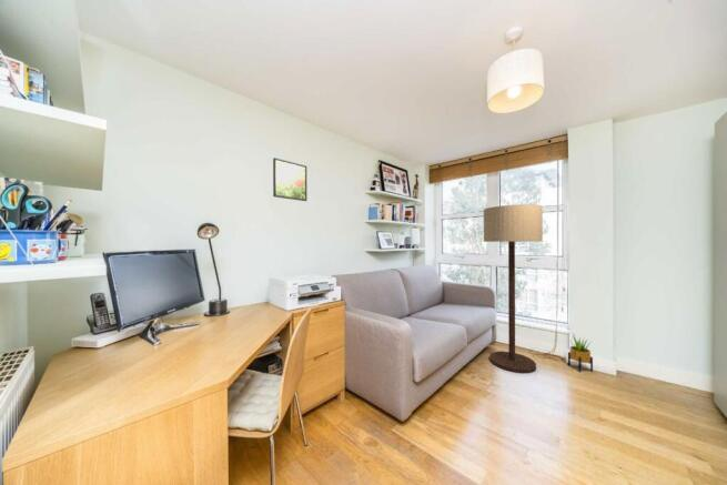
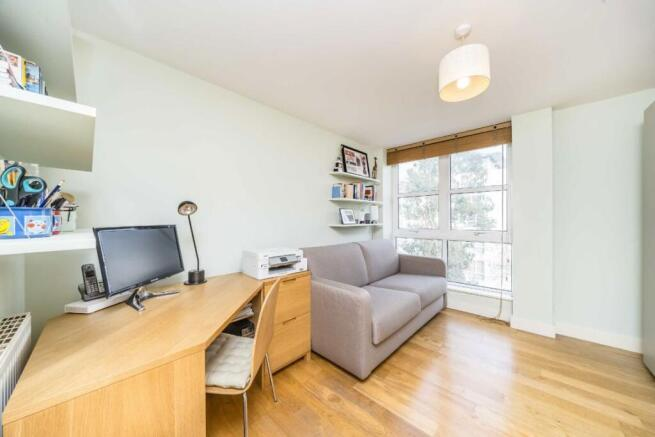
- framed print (291, 180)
- potted plant (579, 352)
- floor lamp (512, 285)
